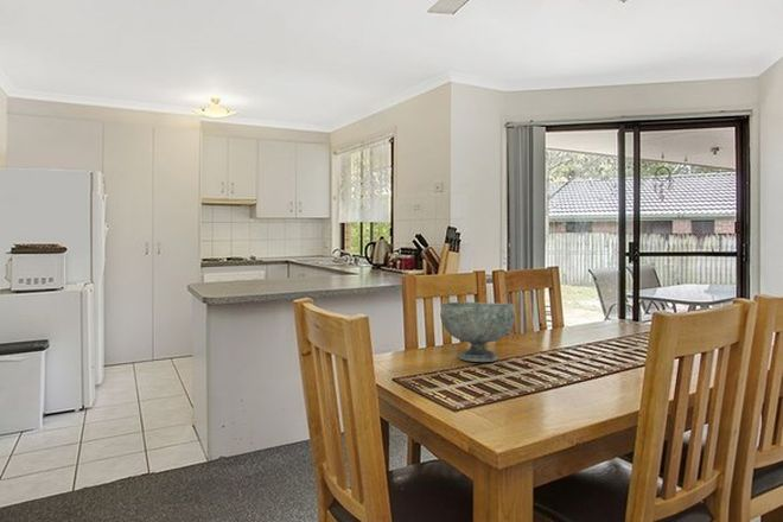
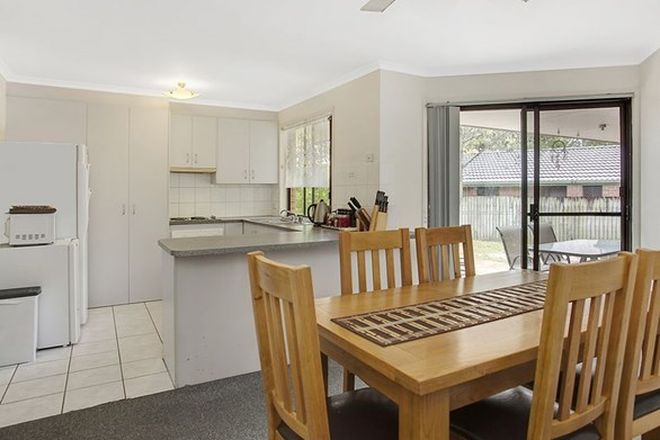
- decorative bowl (477, 330)
